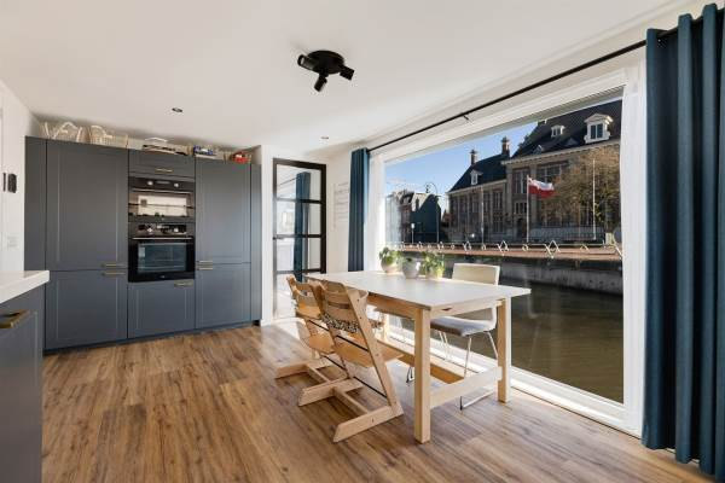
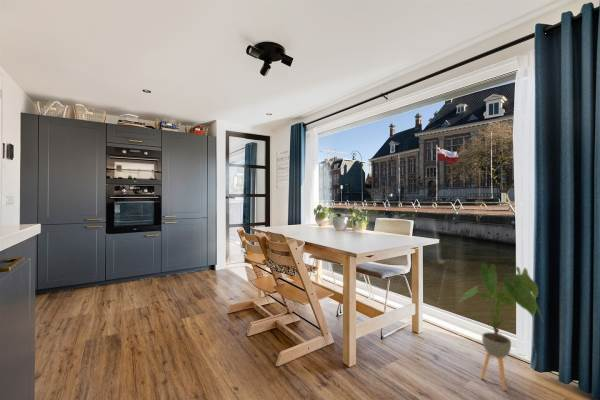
+ house plant (502, 326)
